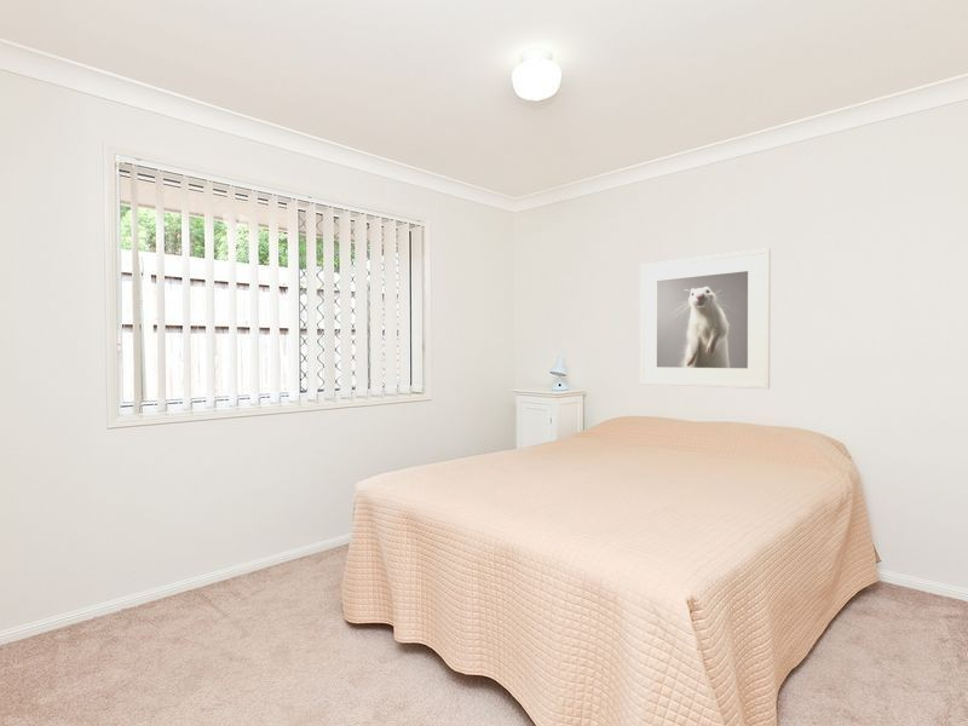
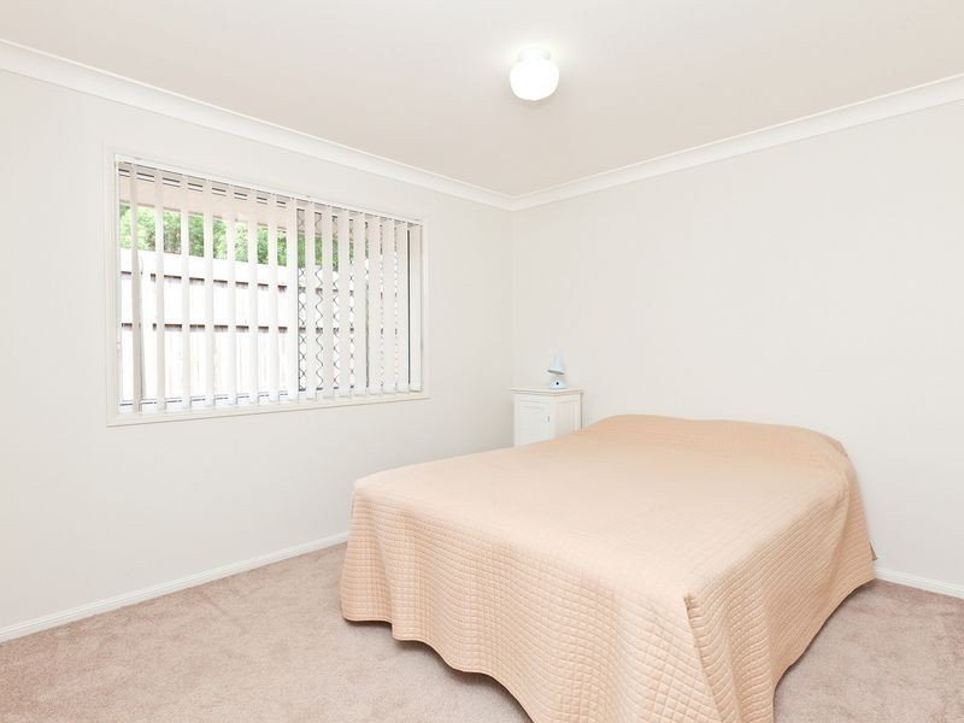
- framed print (699, 322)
